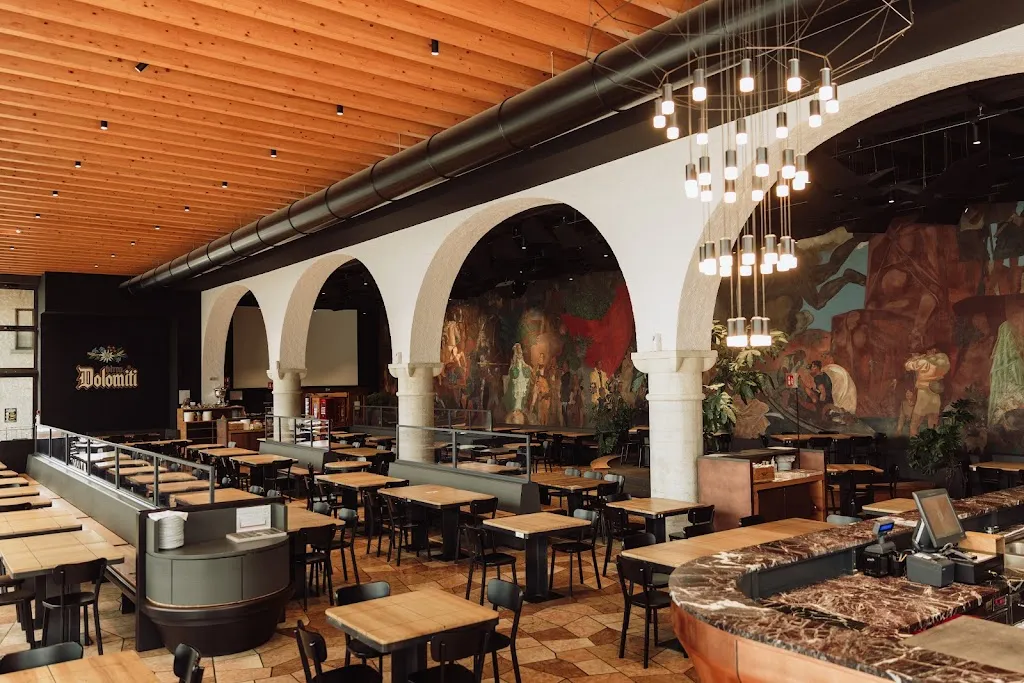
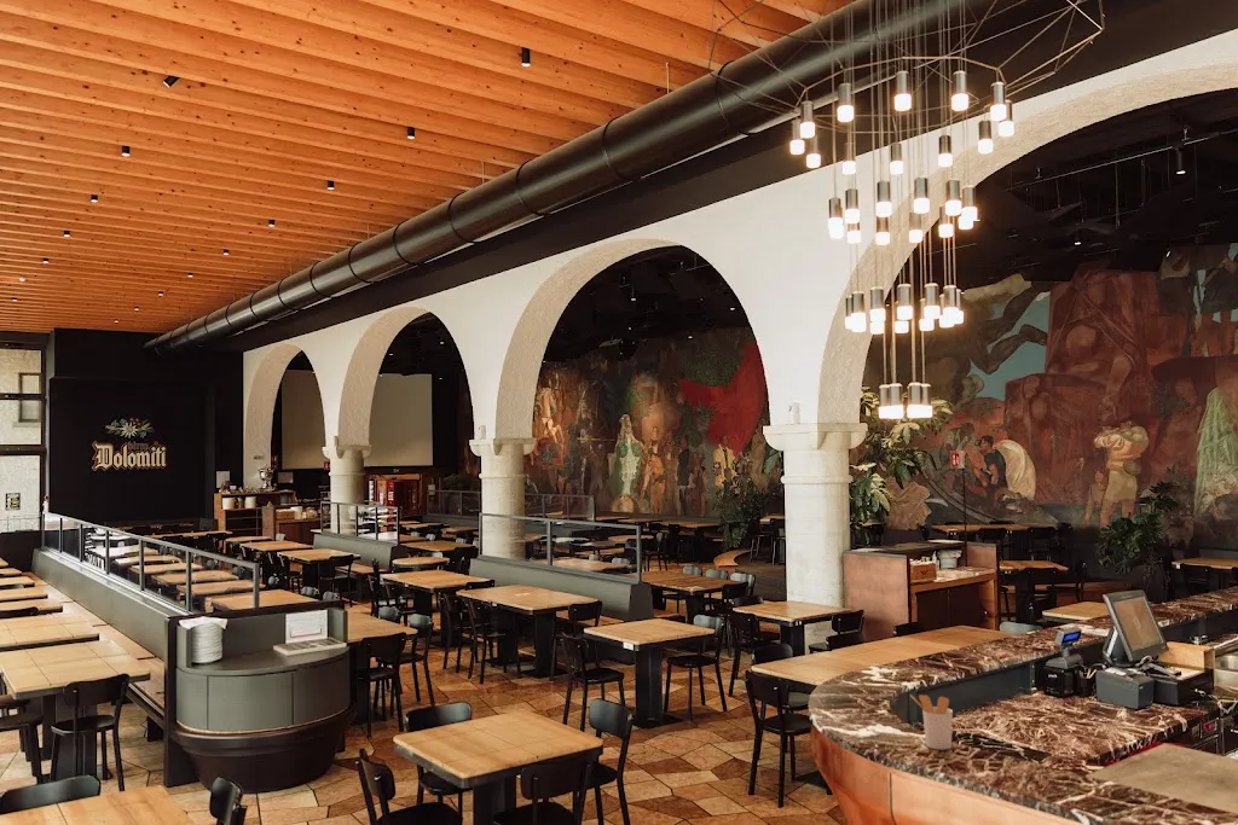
+ utensil holder (930, 719)
